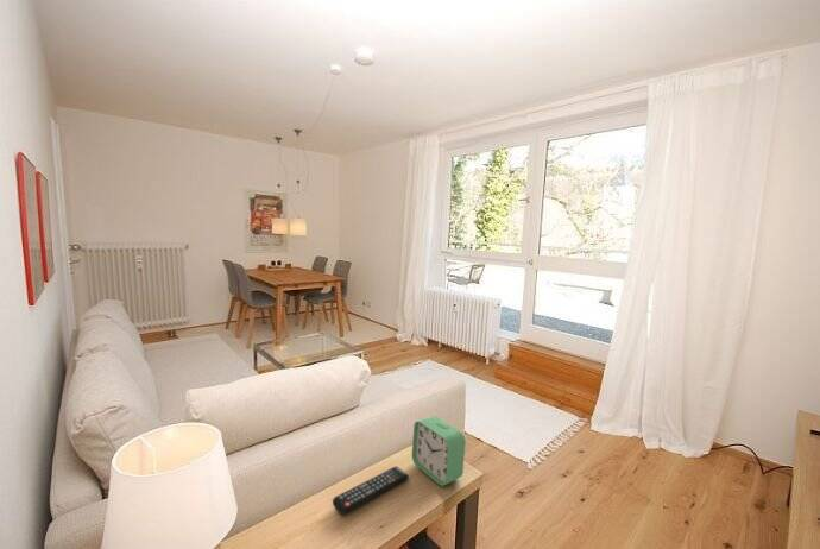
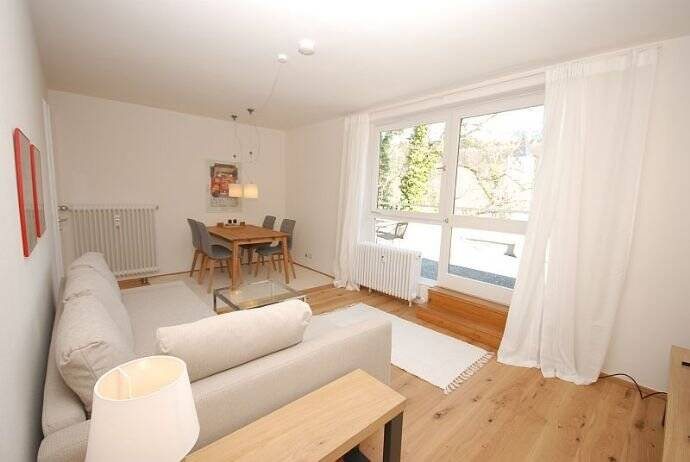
- alarm clock (437, 448)
- remote control (372, 488)
